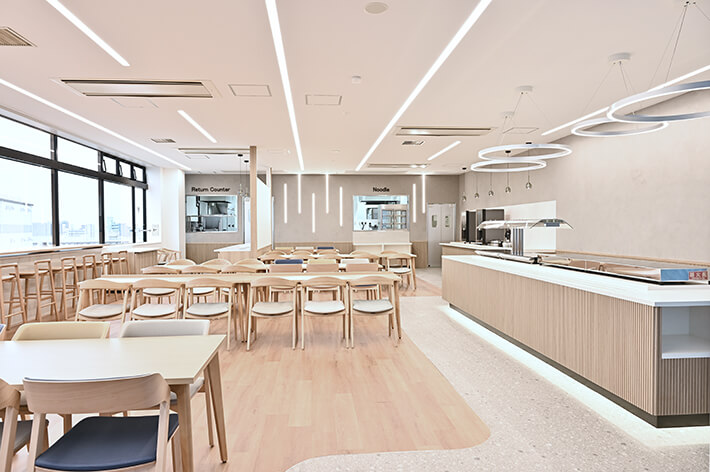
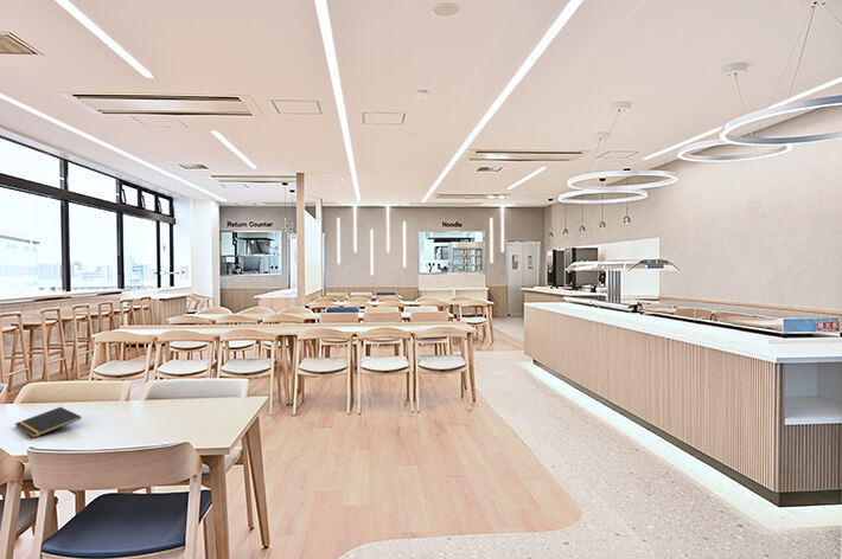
+ notepad (47, 420)
